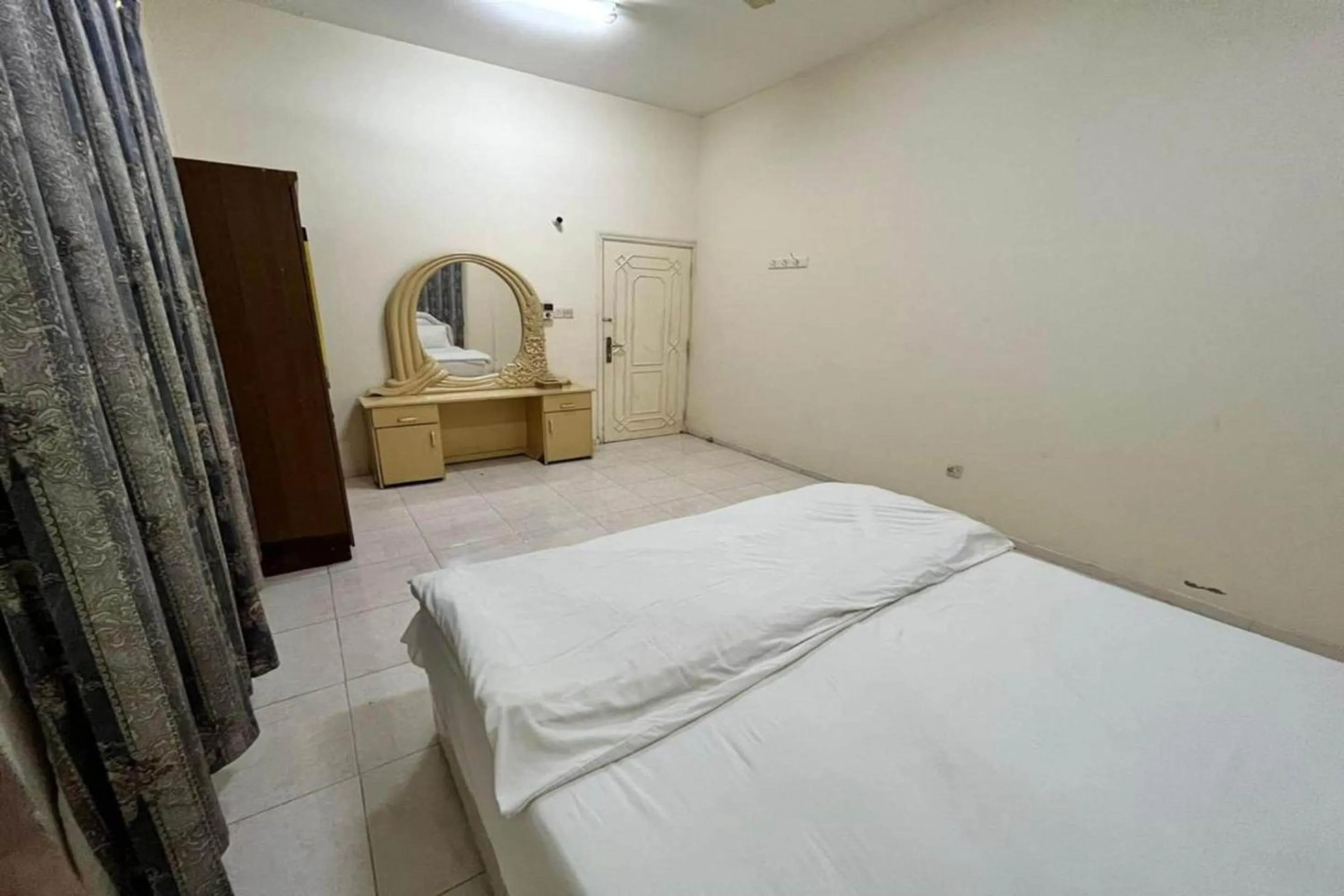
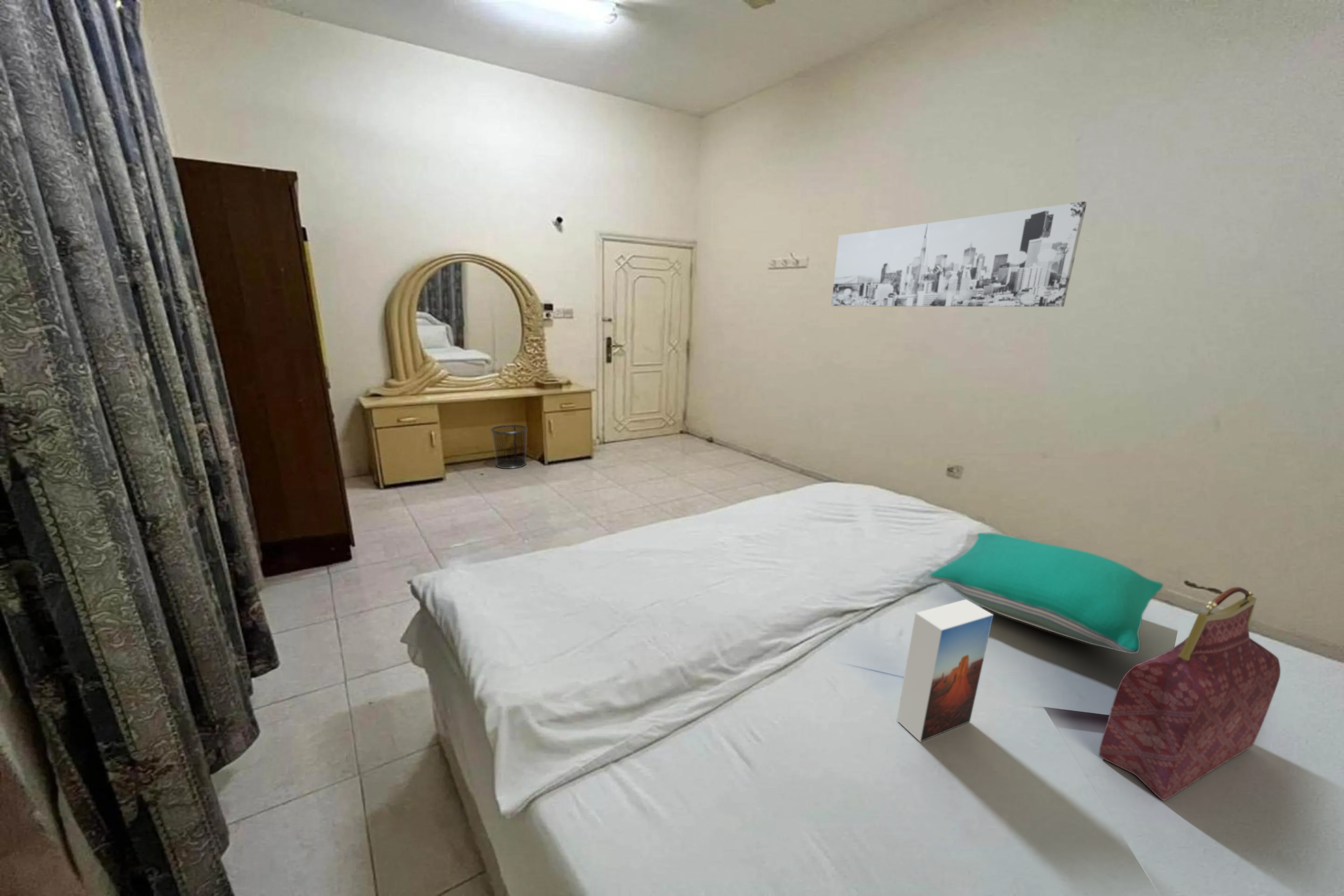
+ waste bin (510, 447)
+ pillow (1043, 581)
+ book (944, 669)
+ wall art (932, 265)
+ handbag (1203, 674)
